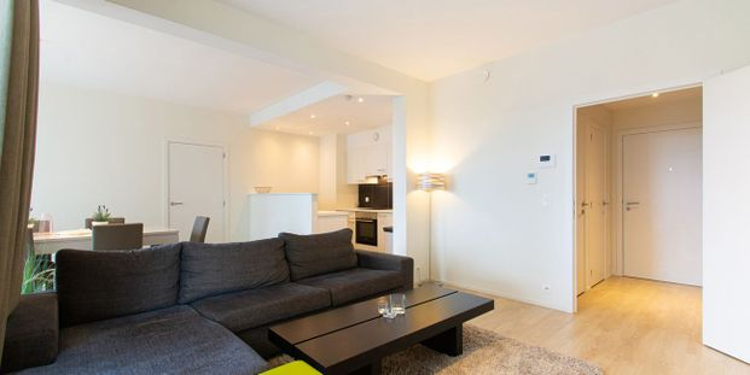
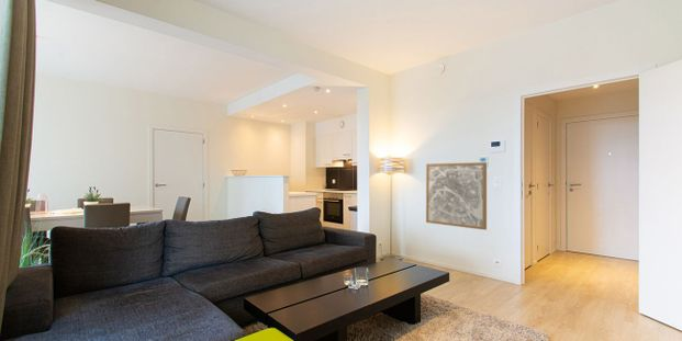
+ wall art (454, 194)
